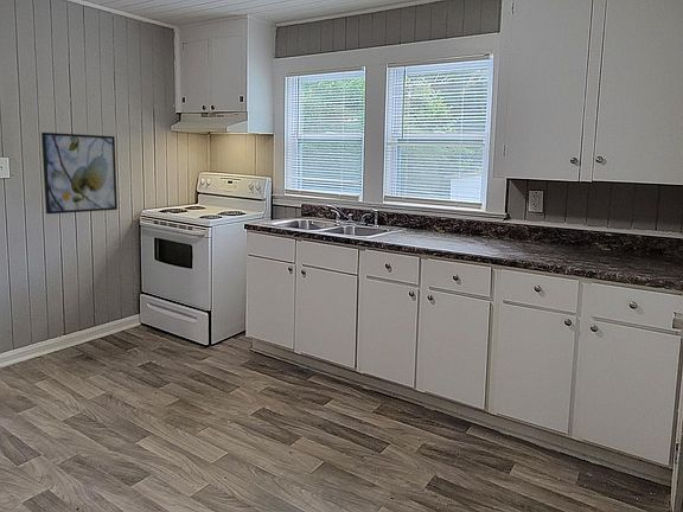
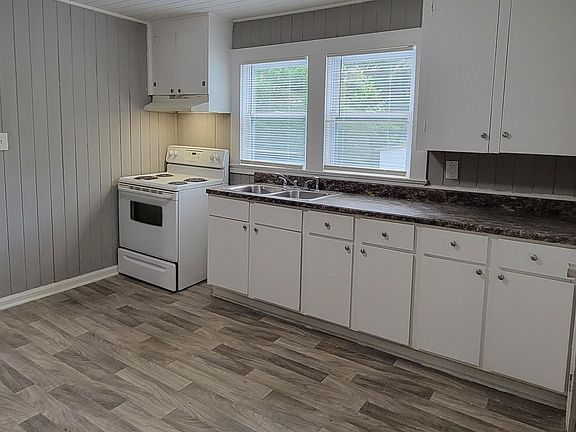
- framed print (81, 173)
